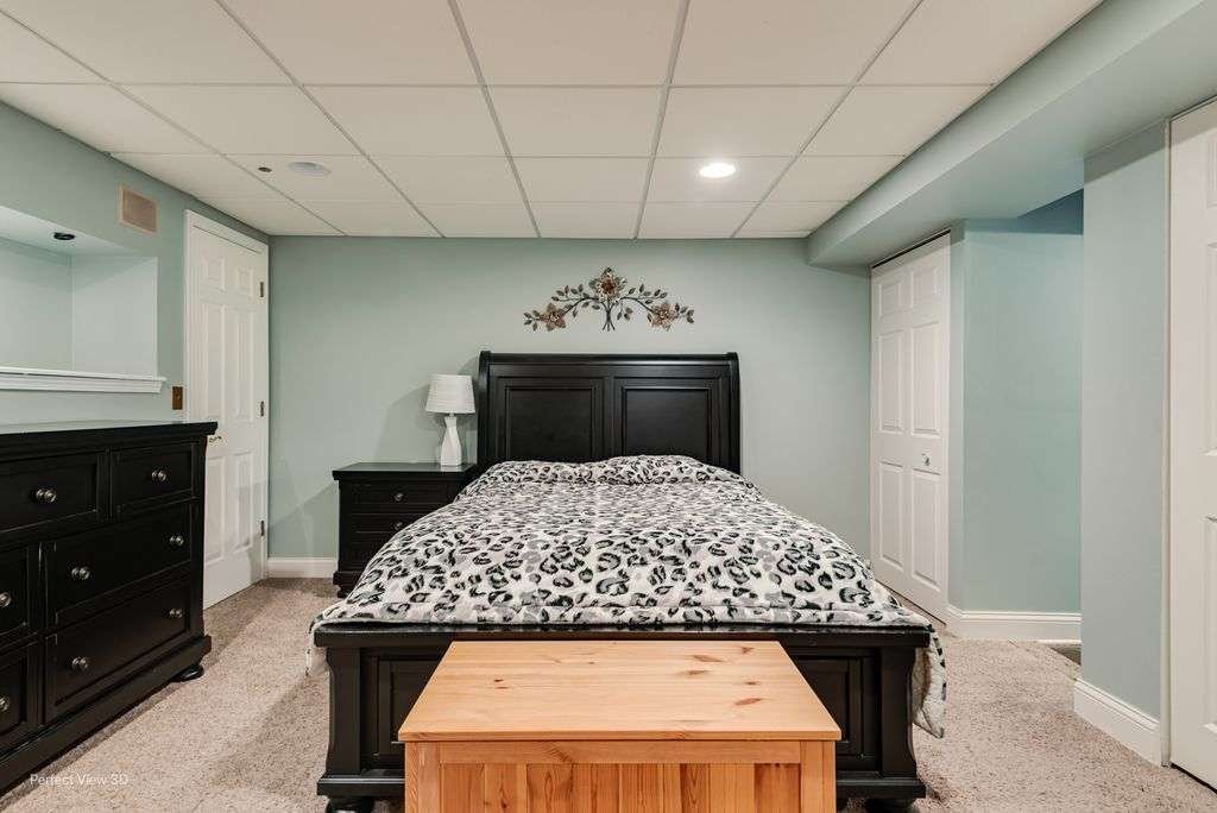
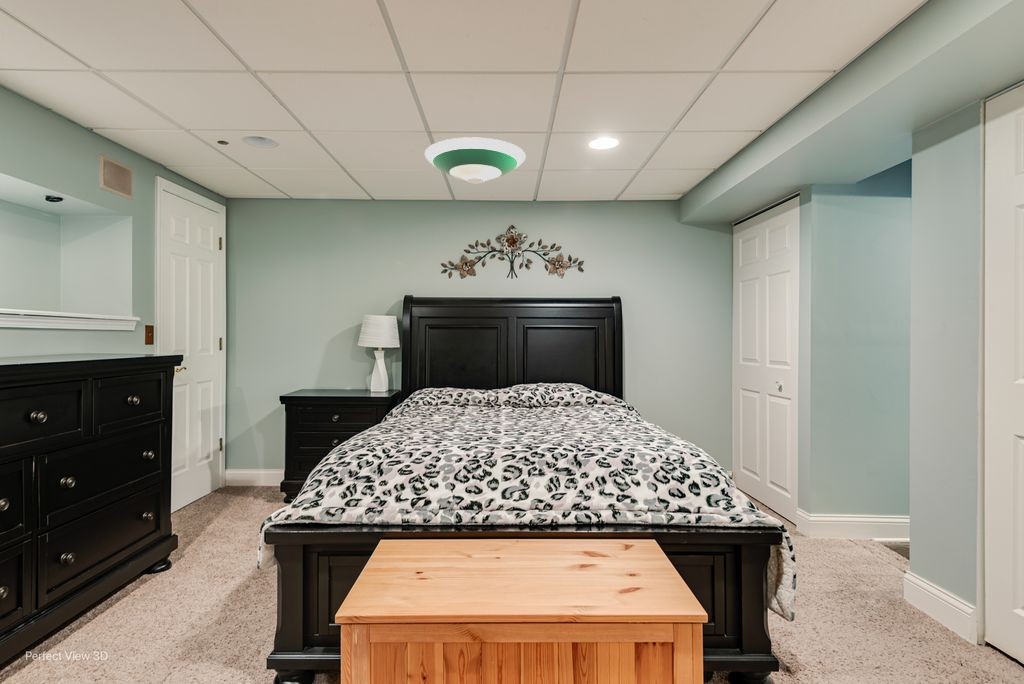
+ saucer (475, 168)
